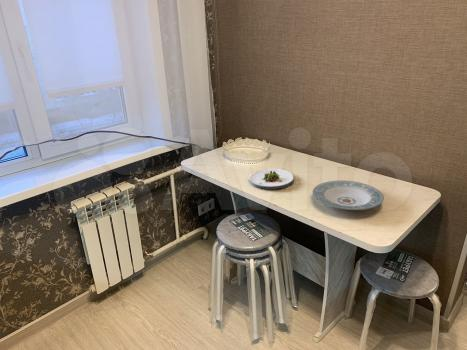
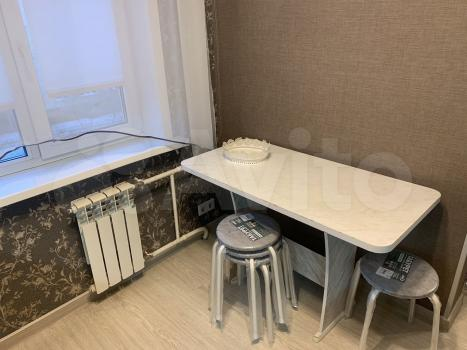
- salad plate (271, 175)
- plate (346, 197)
